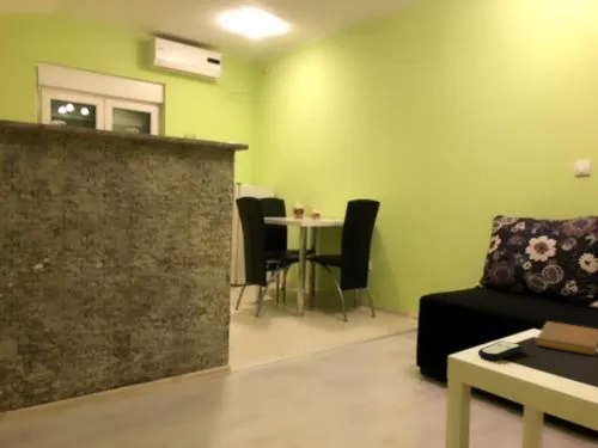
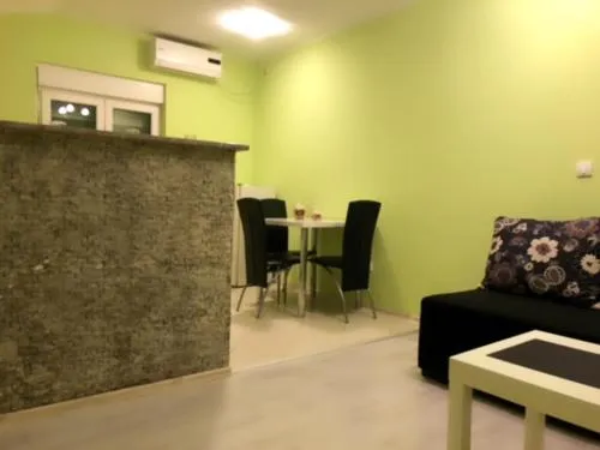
- notebook (568, 337)
- remote control (499, 350)
